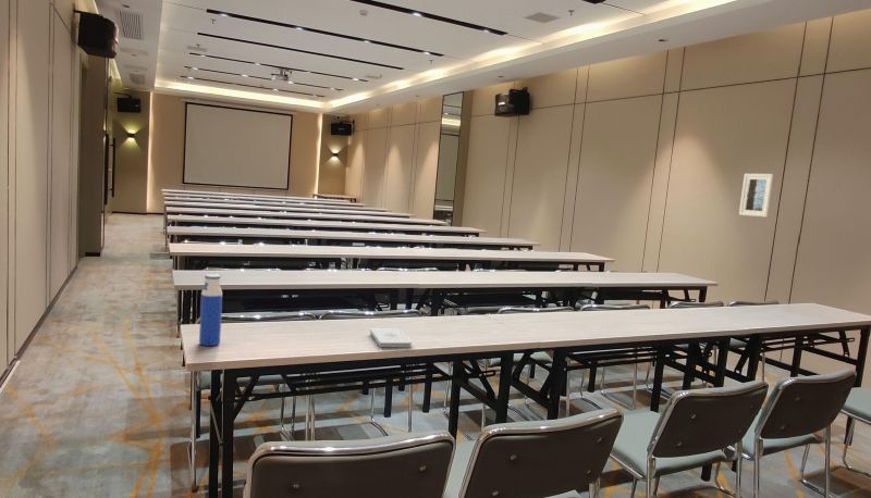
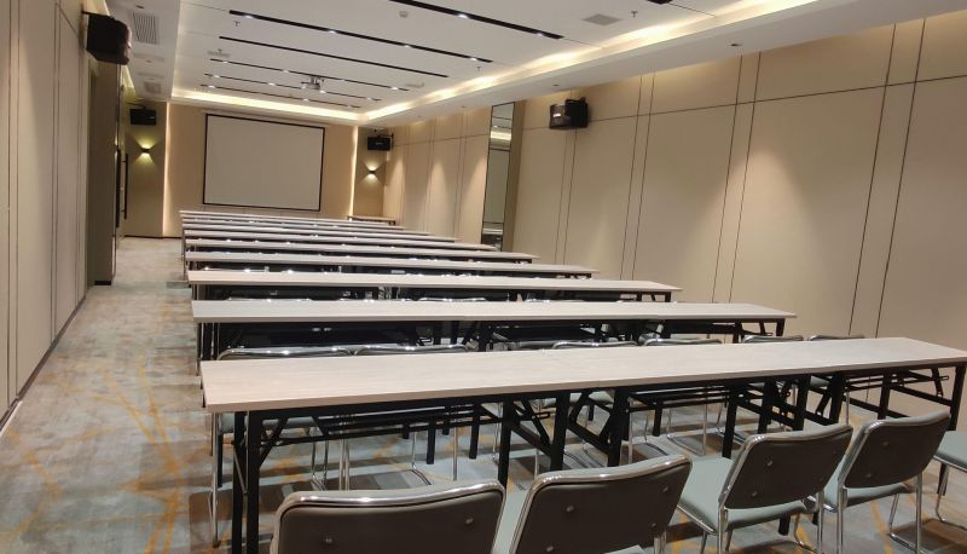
- water bottle (210, 309)
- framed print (756, 195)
- notepad (390, 337)
